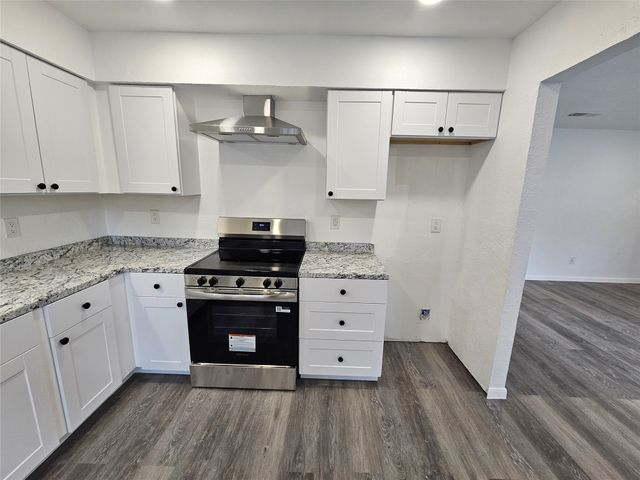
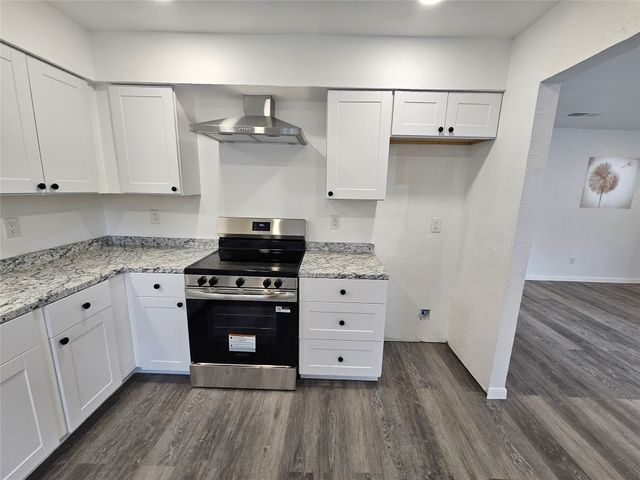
+ wall art (610, 183)
